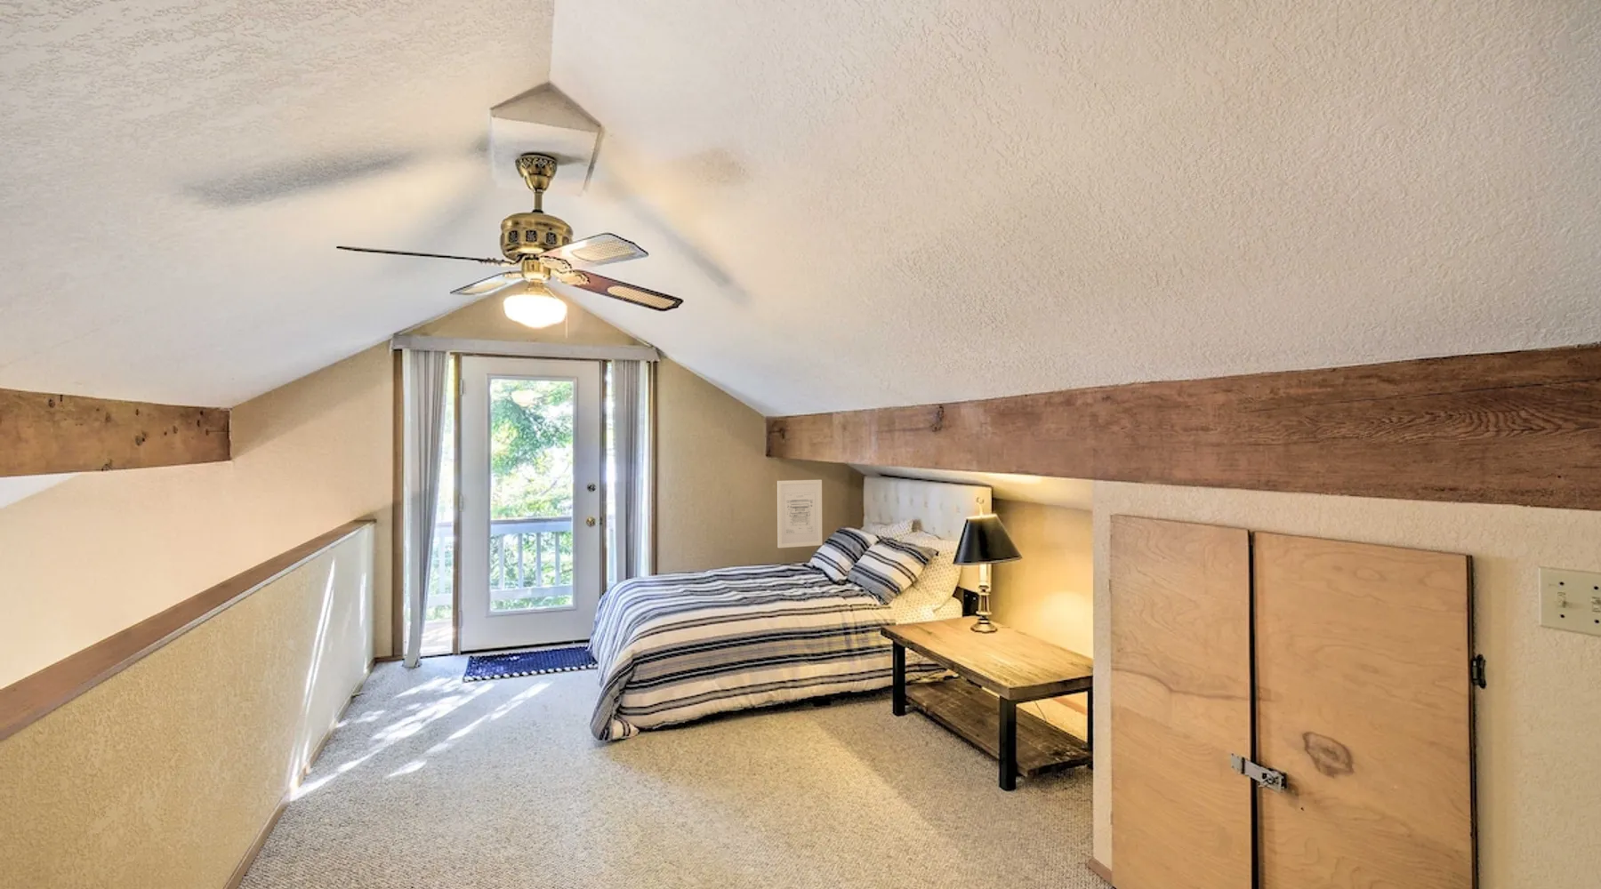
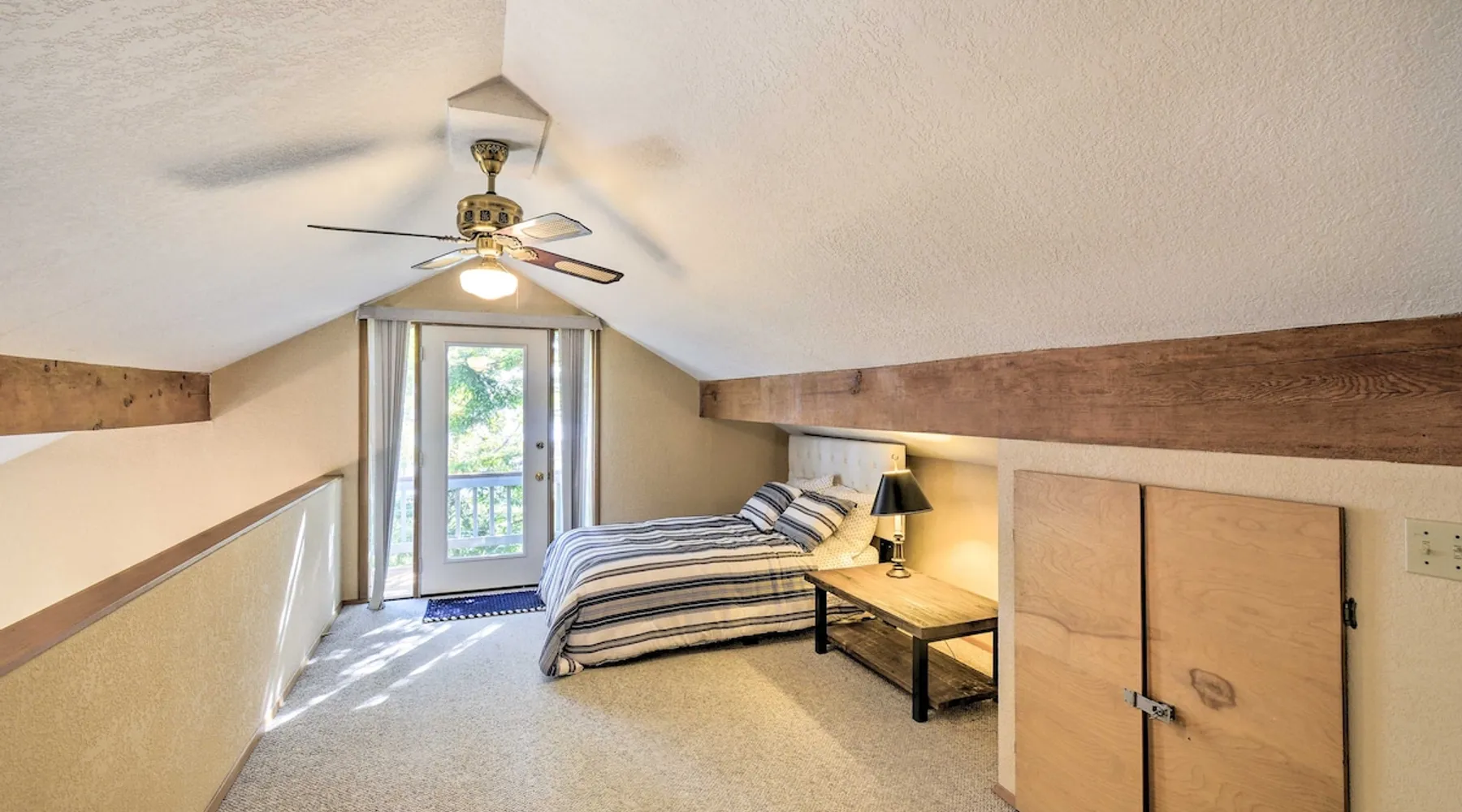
- wall art (799, 513)
